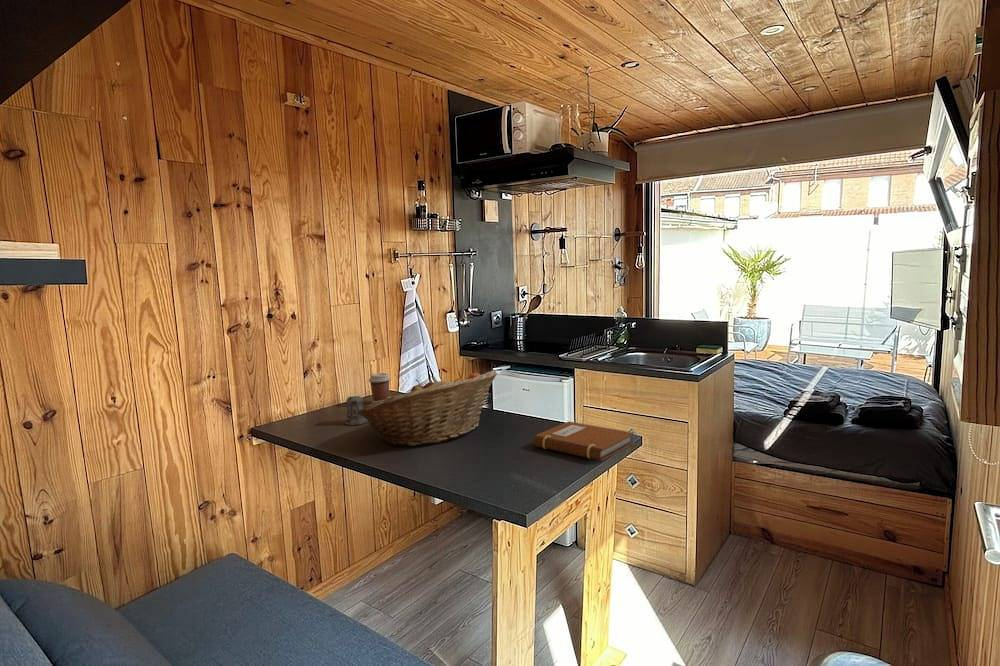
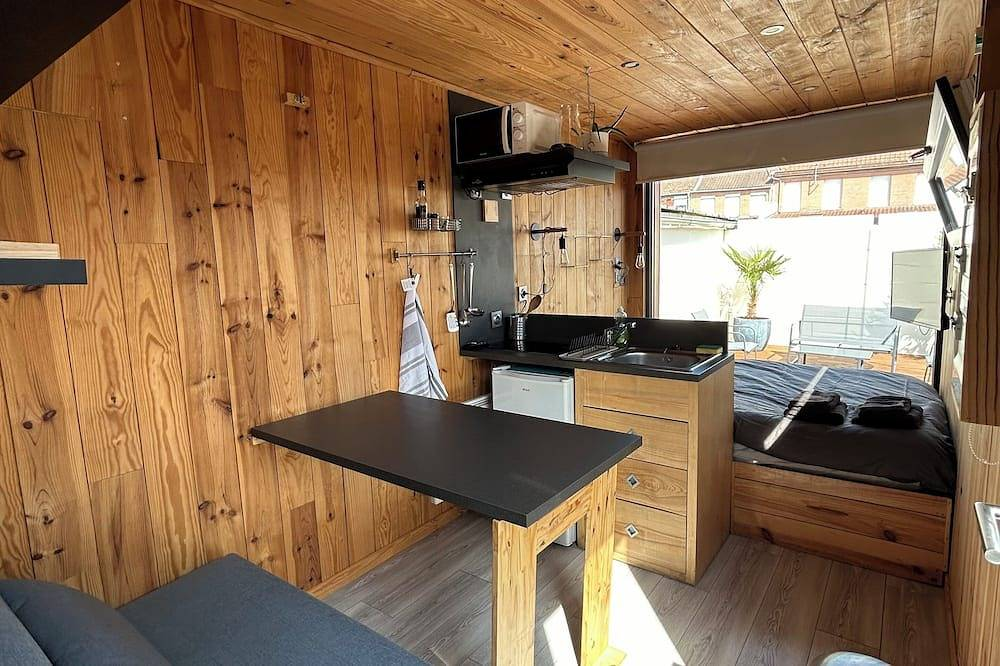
- coffee cup (380, 388)
- fruit basket (431, 403)
- pepper shaker (357, 408)
- notebook (581, 439)
